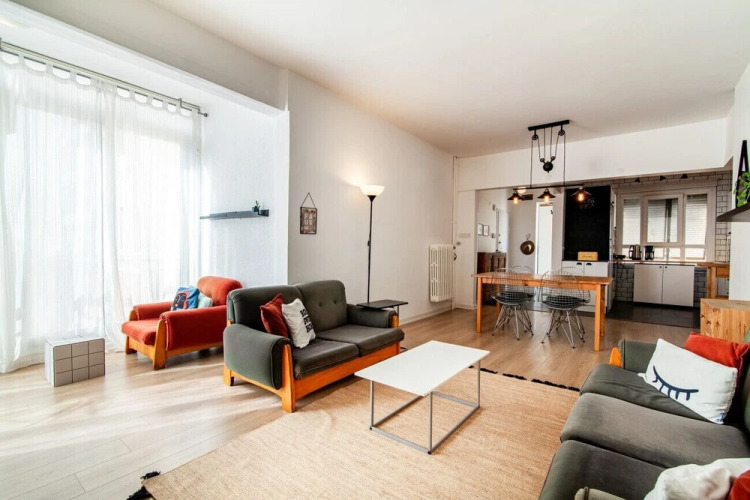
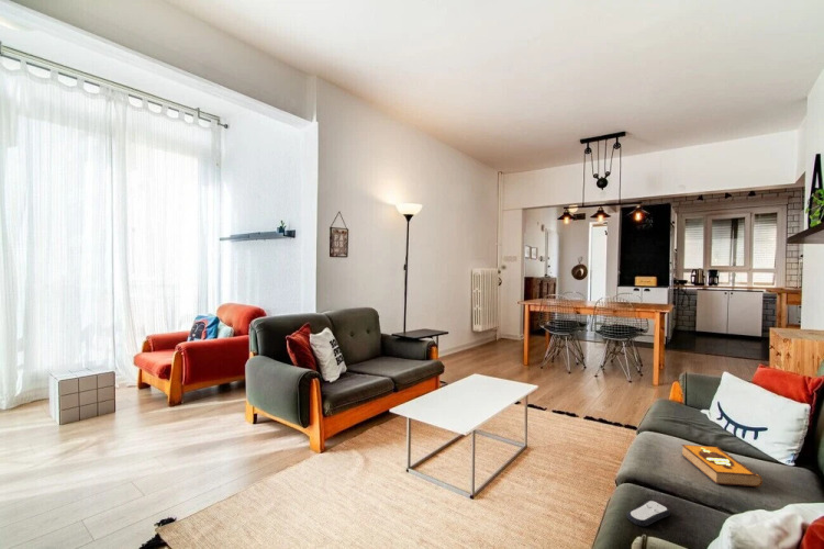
+ hardback book (719, 463)
+ remote control (647, 513)
